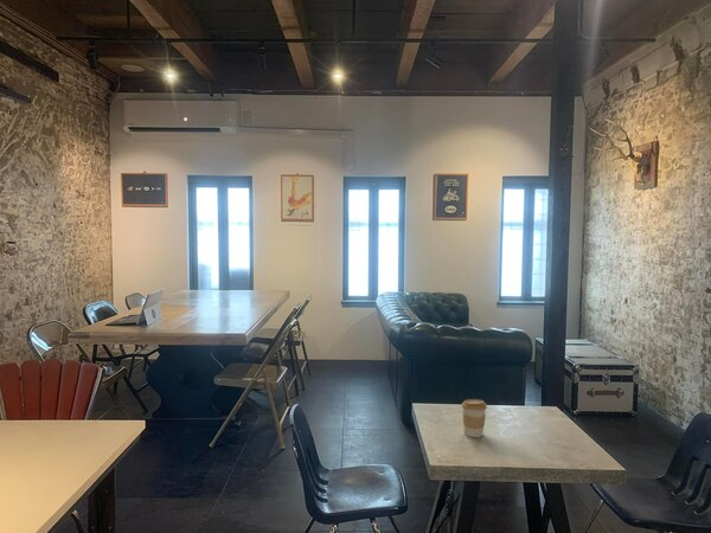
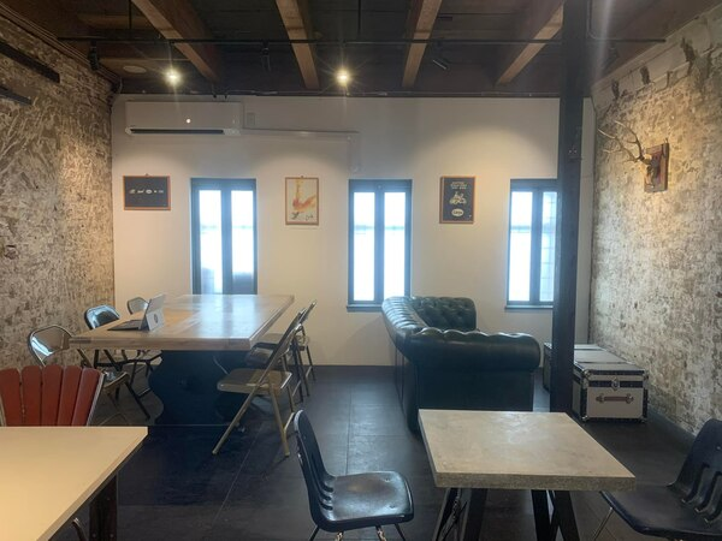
- coffee cup (473, 417)
